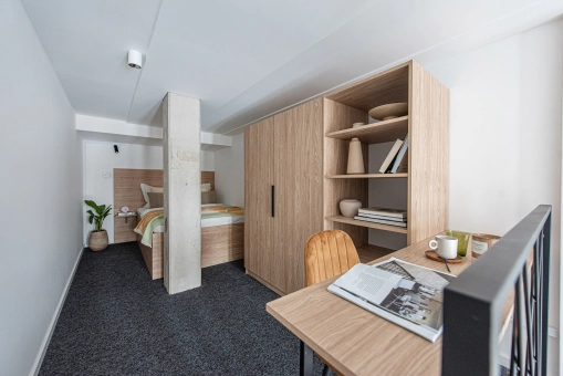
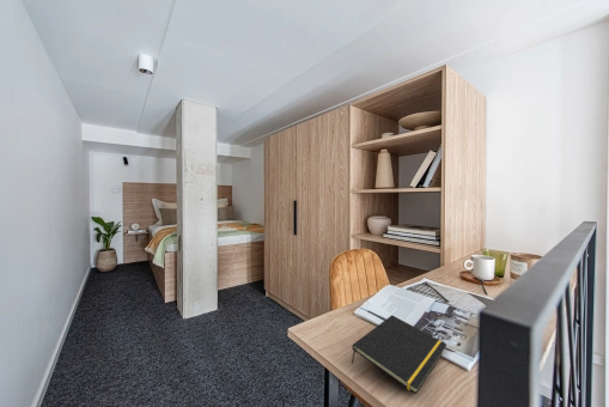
+ notepad (401, 346)
